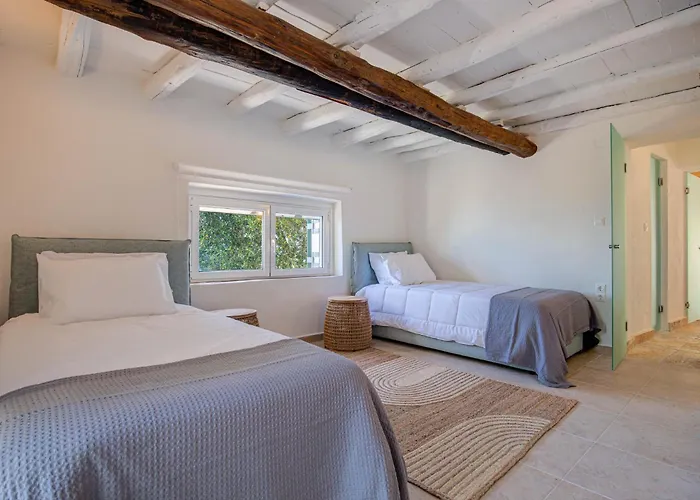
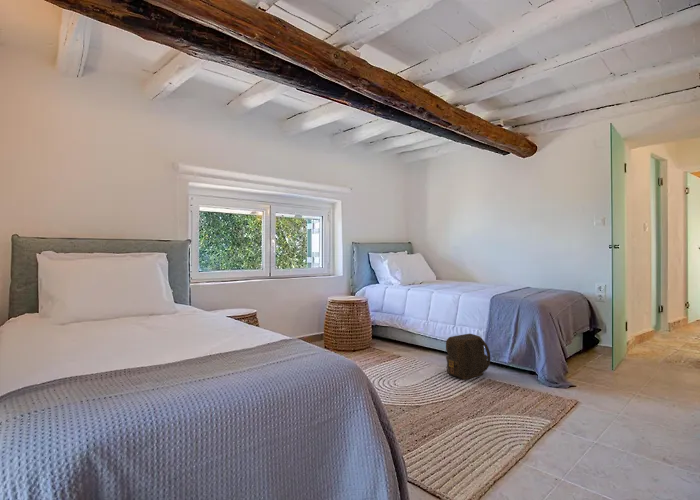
+ backpack (468, 356)
